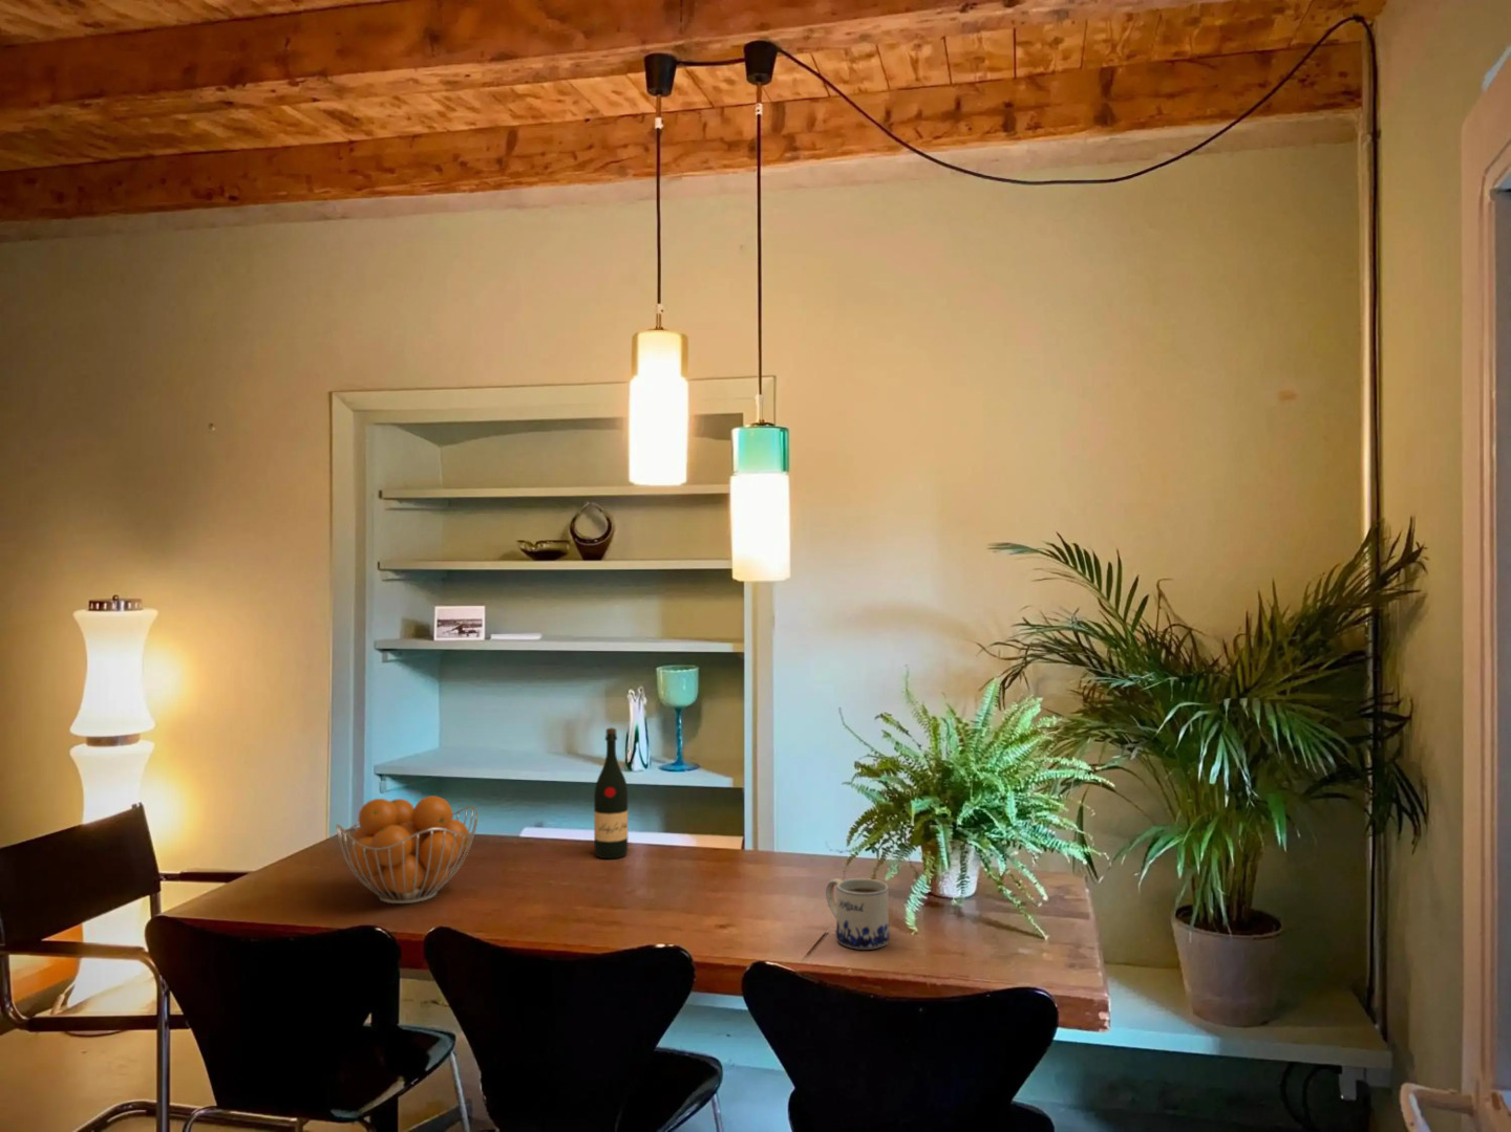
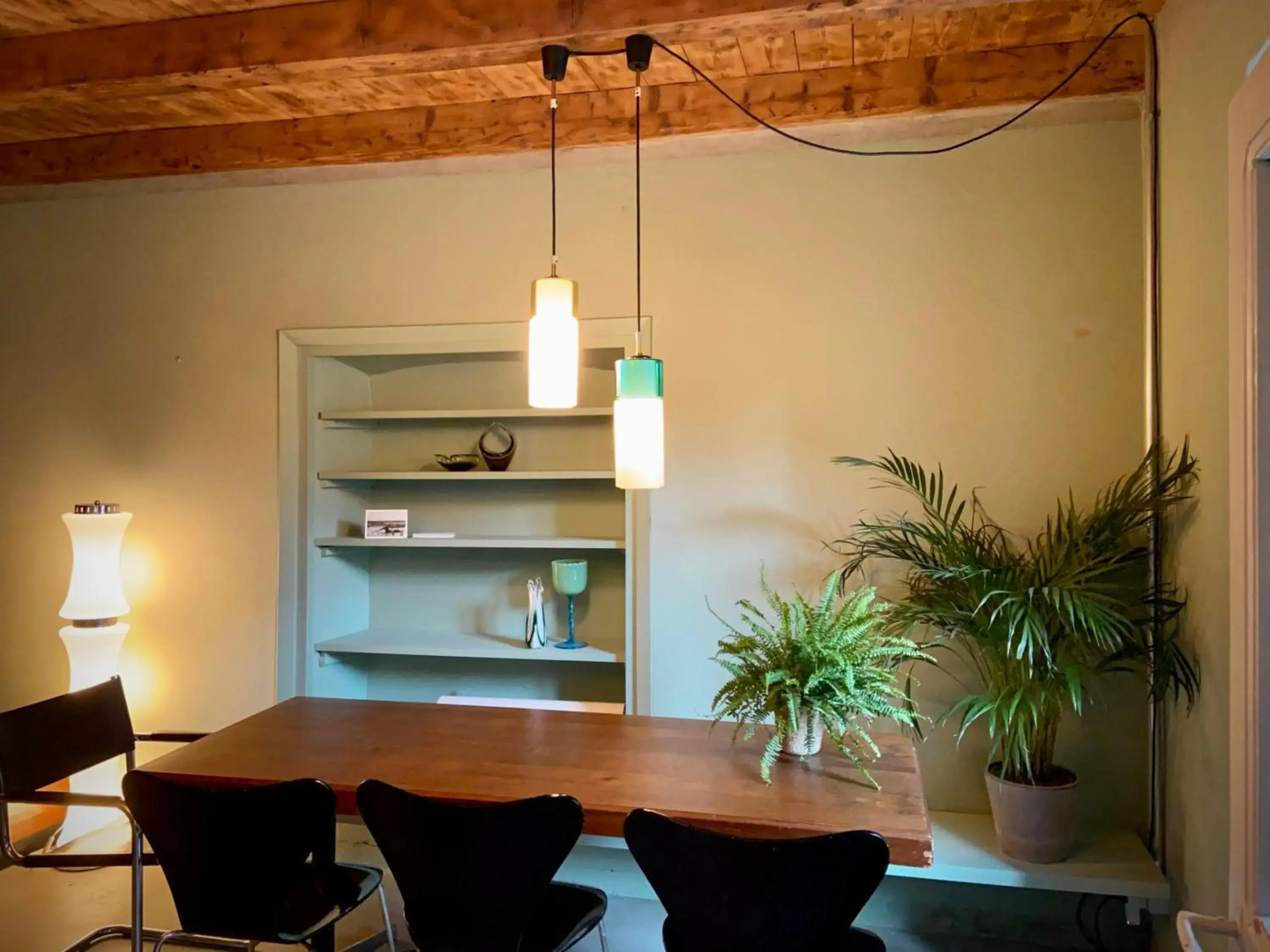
- mug (857, 911)
- fruit basket (408, 844)
- wine bottle (610, 792)
